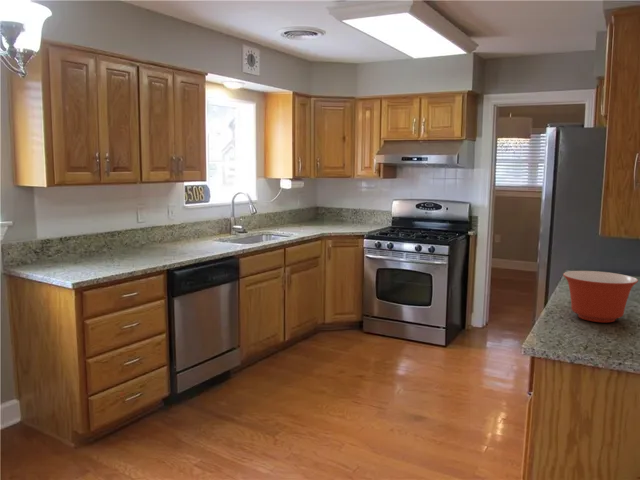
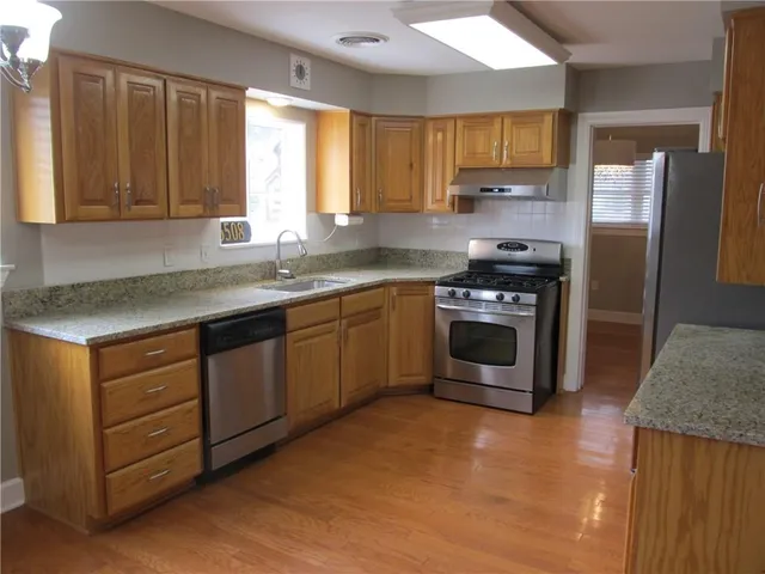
- mixing bowl (598, 297)
